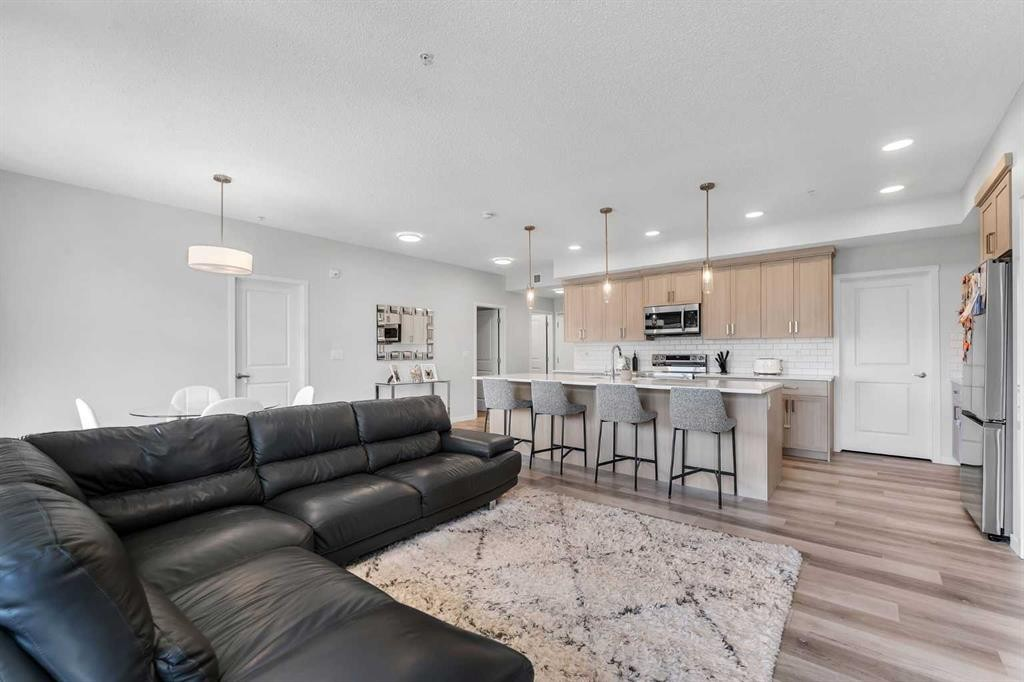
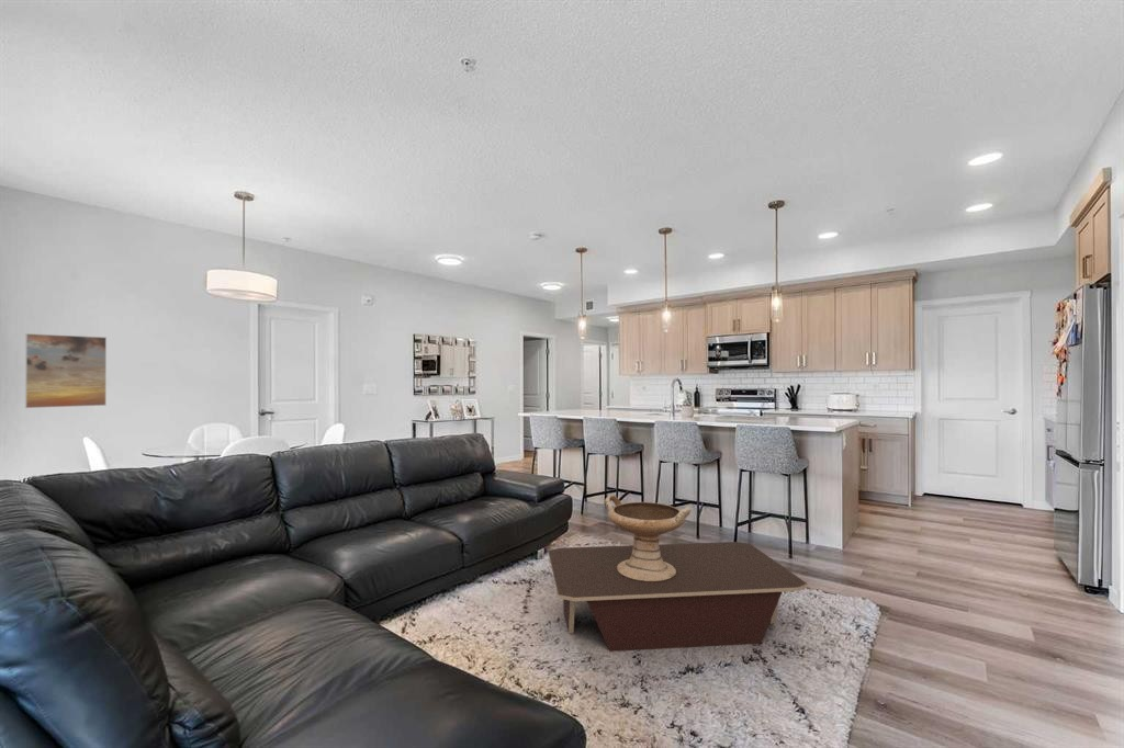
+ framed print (67, 371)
+ decorative bowl (645, 535)
+ coffee table (666, 591)
